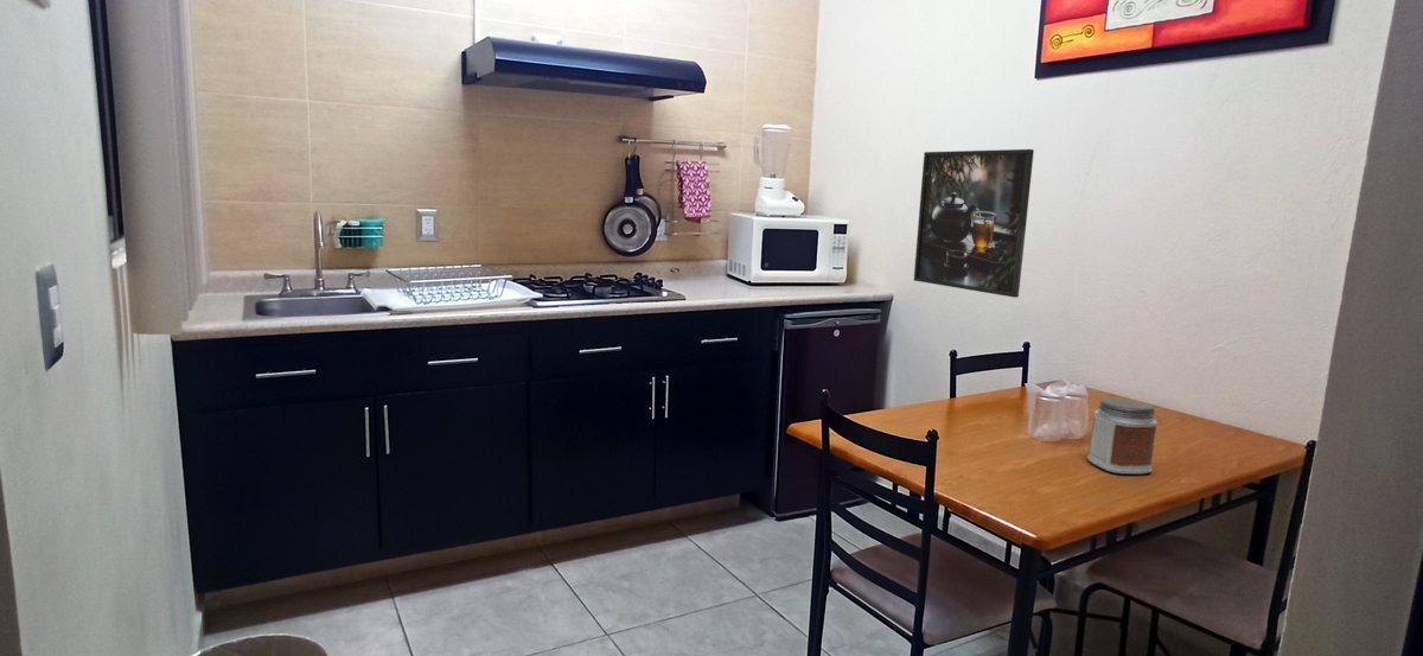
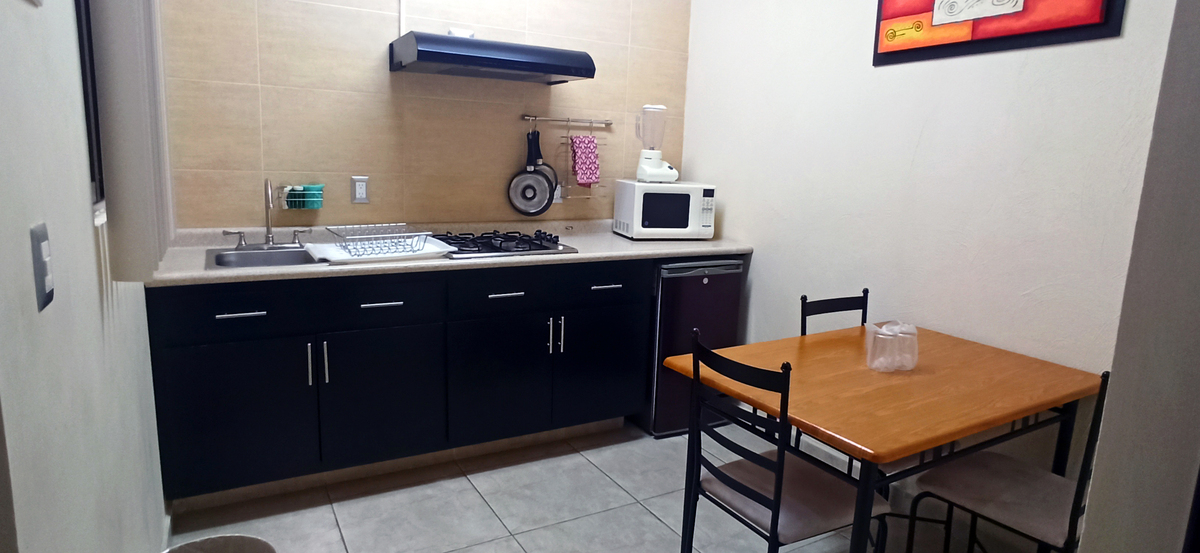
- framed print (968, 219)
- jar (1123, 434)
